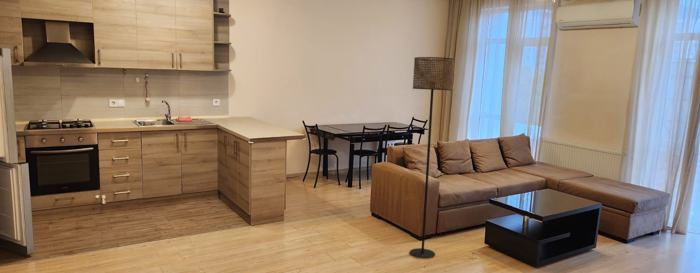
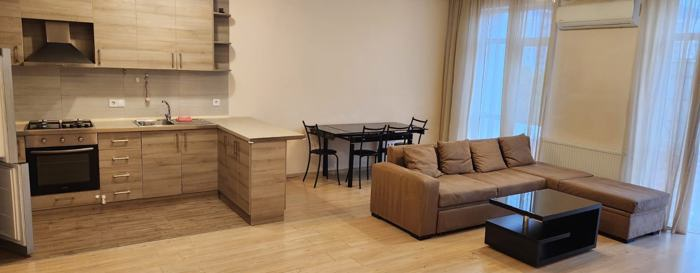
- floor lamp (428, 158)
